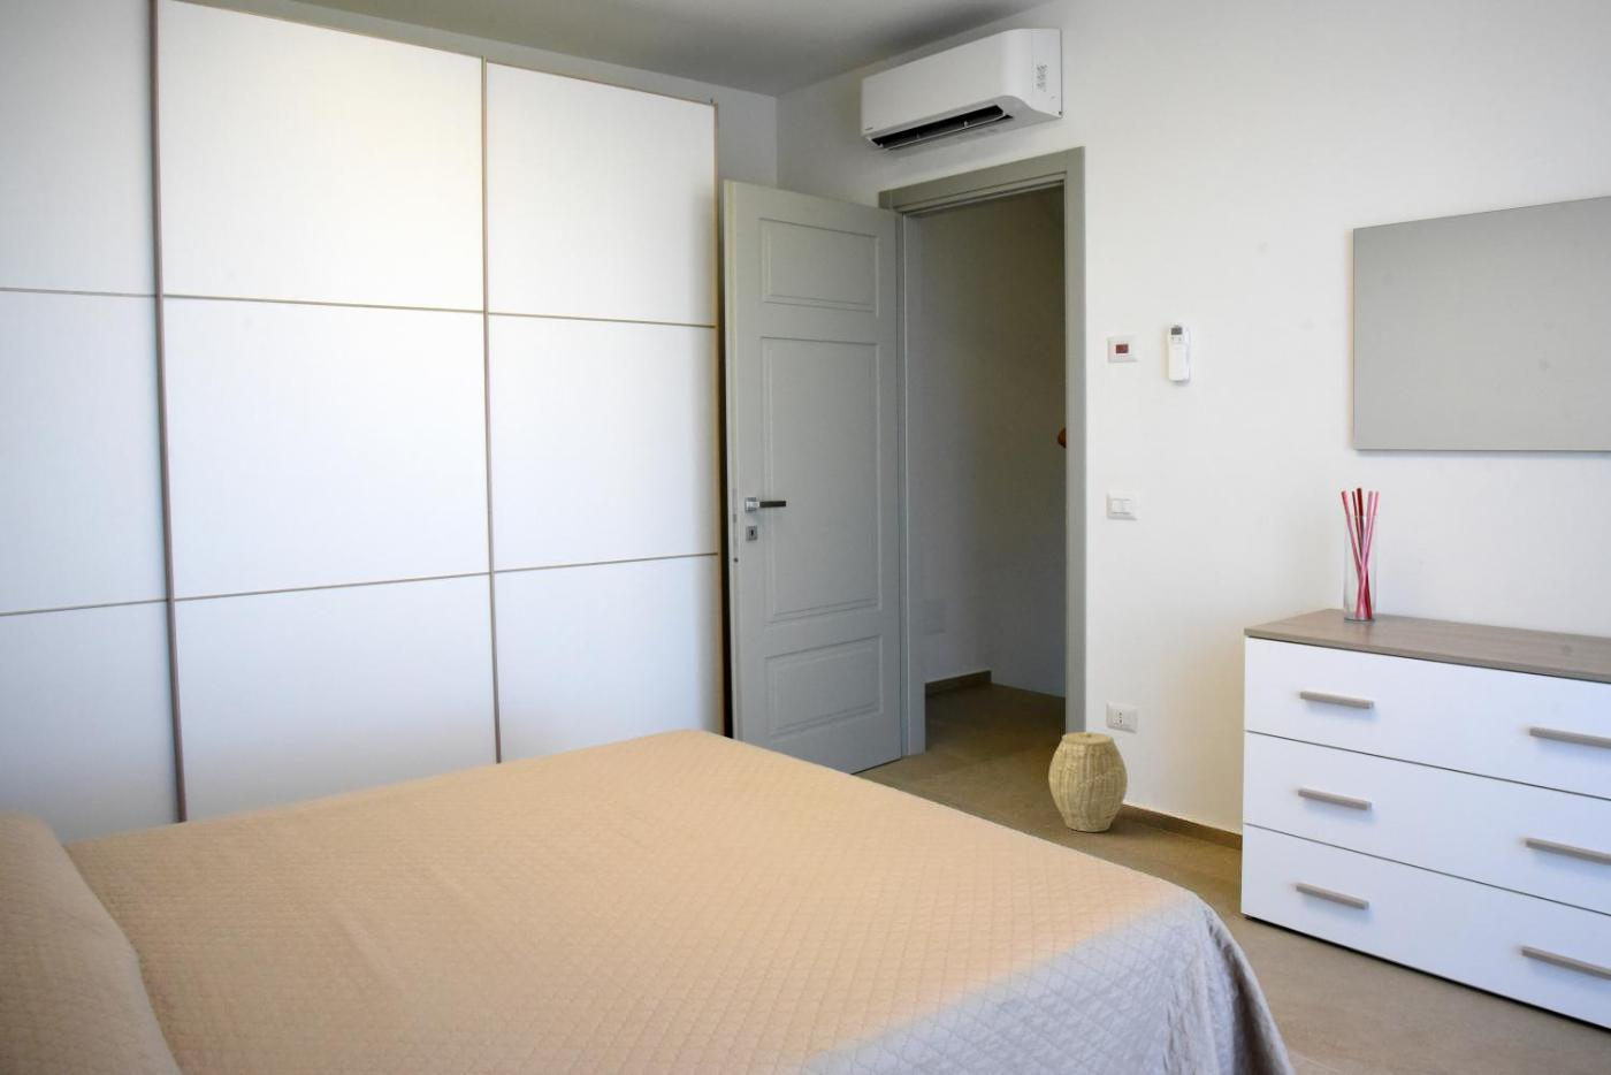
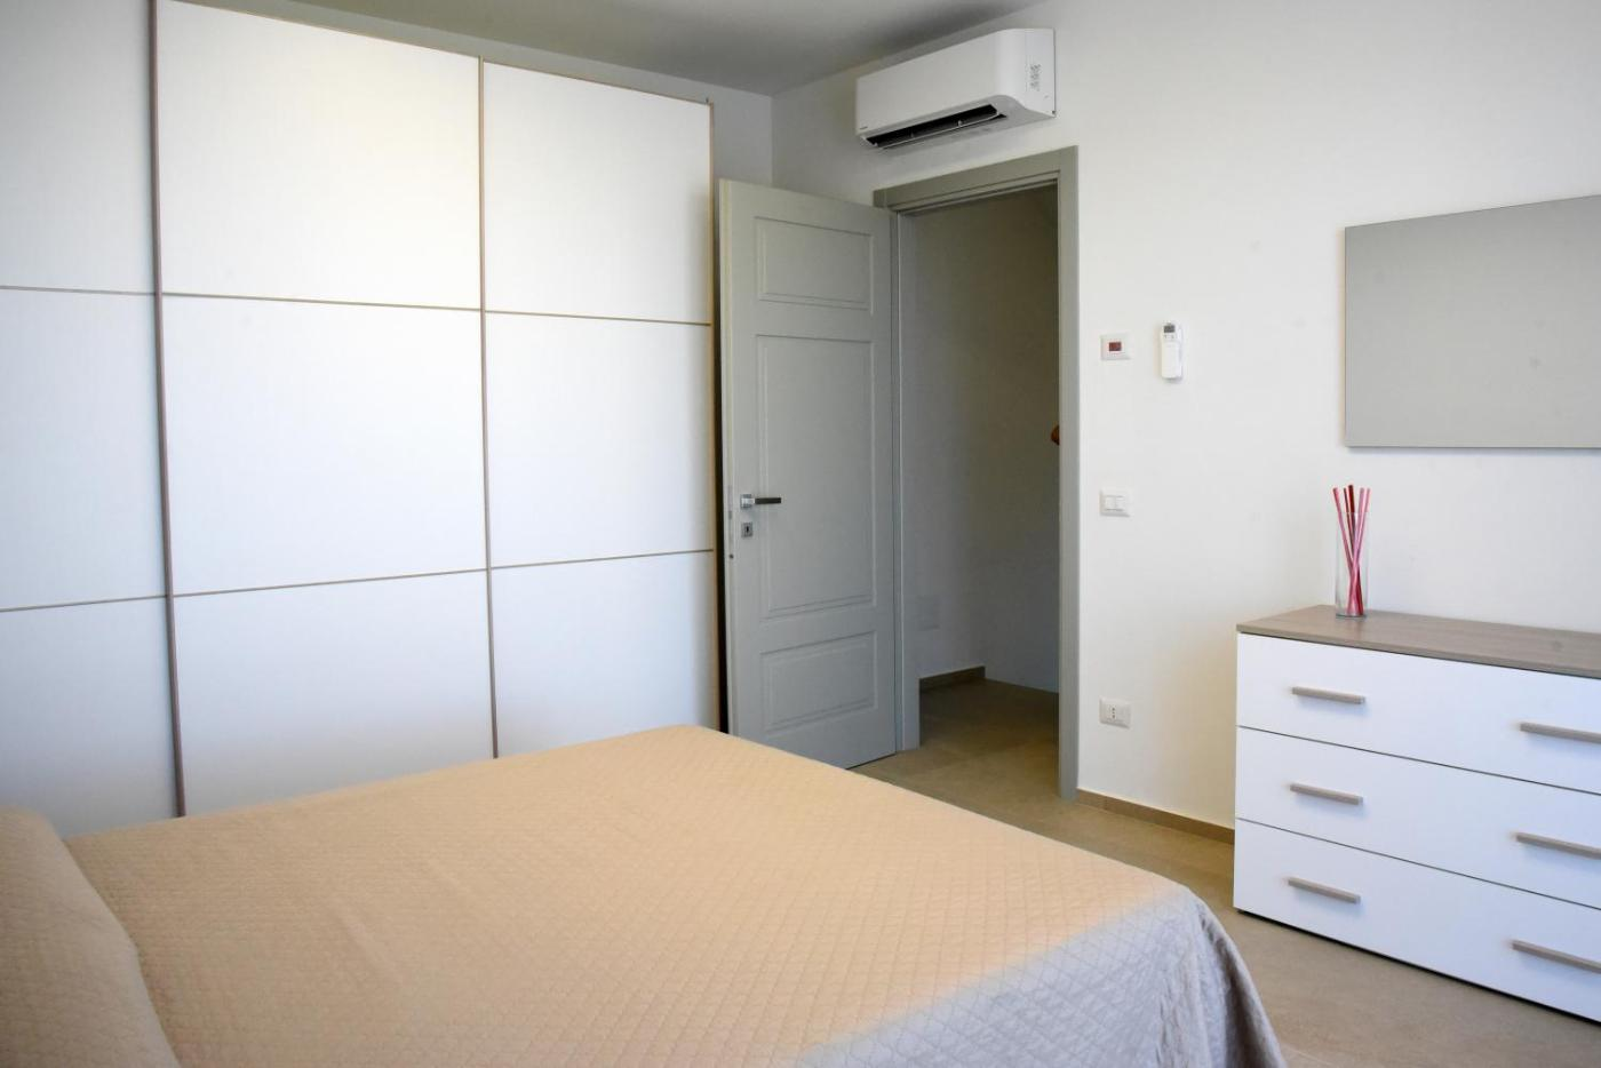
- woven basket (1088, 777)
